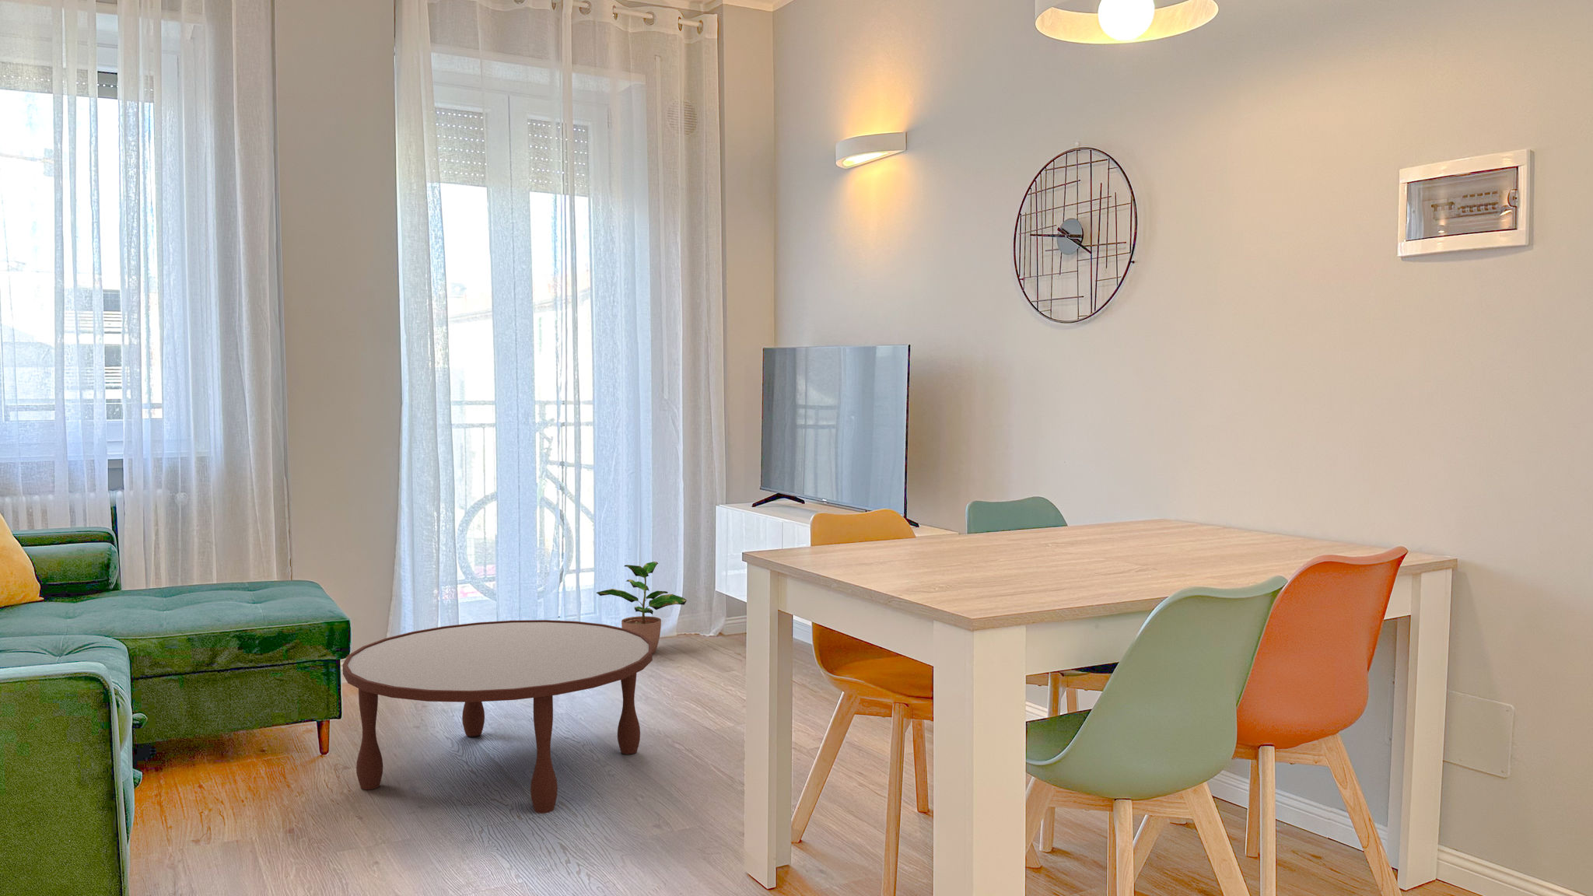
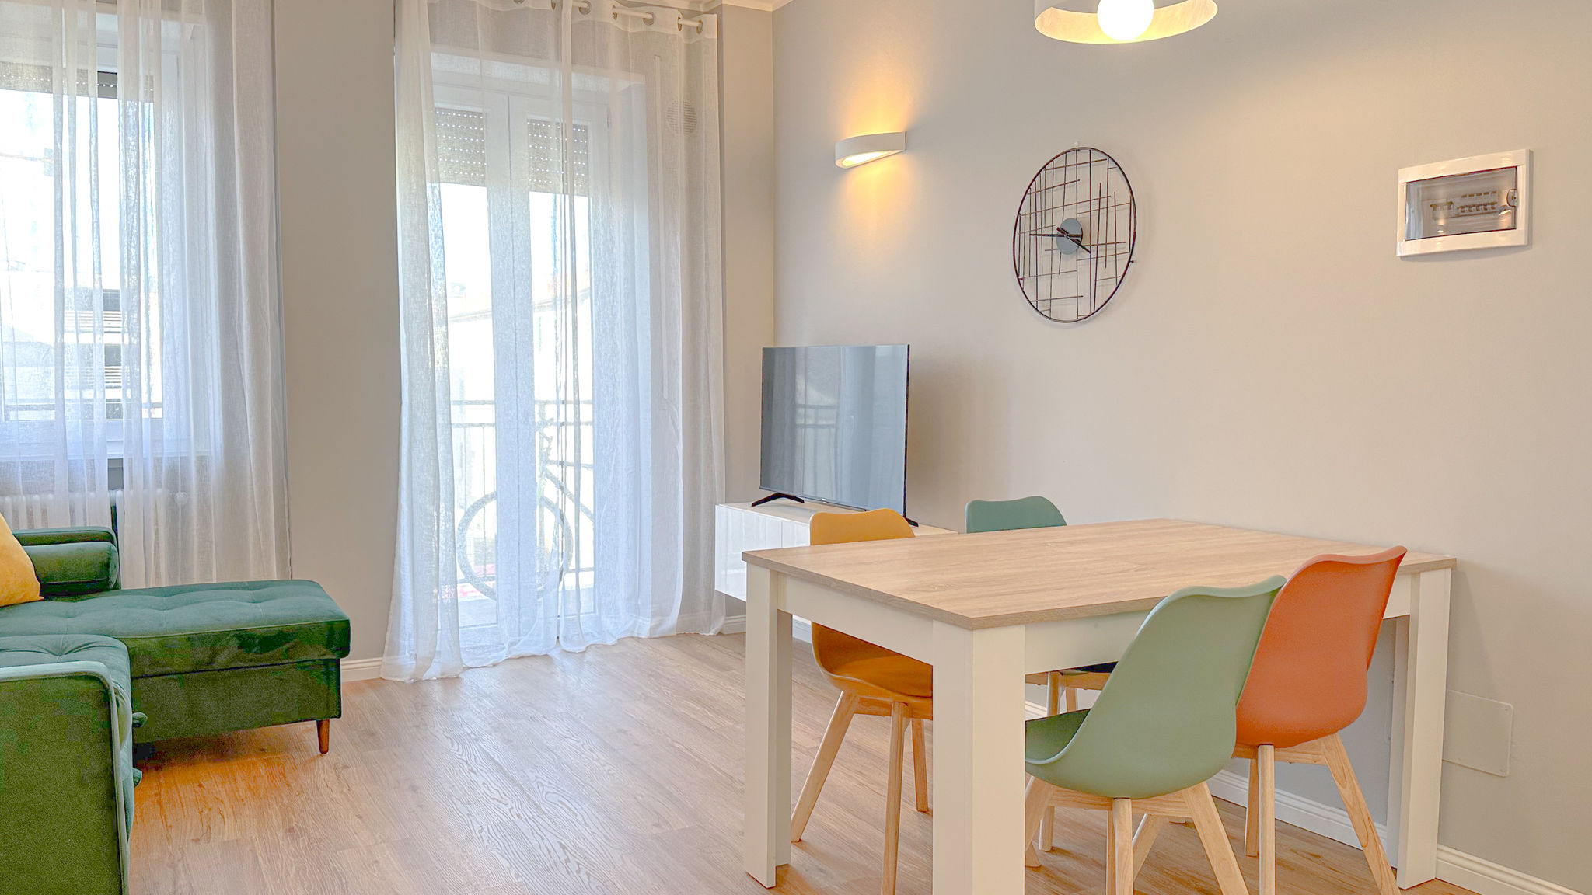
- coffee table (504, 700)
- potted plant (641, 607)
